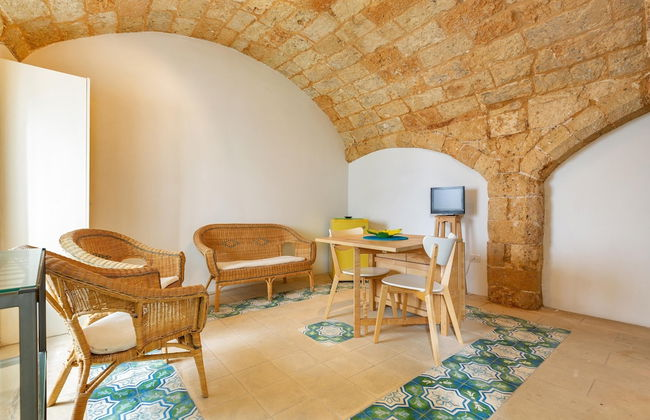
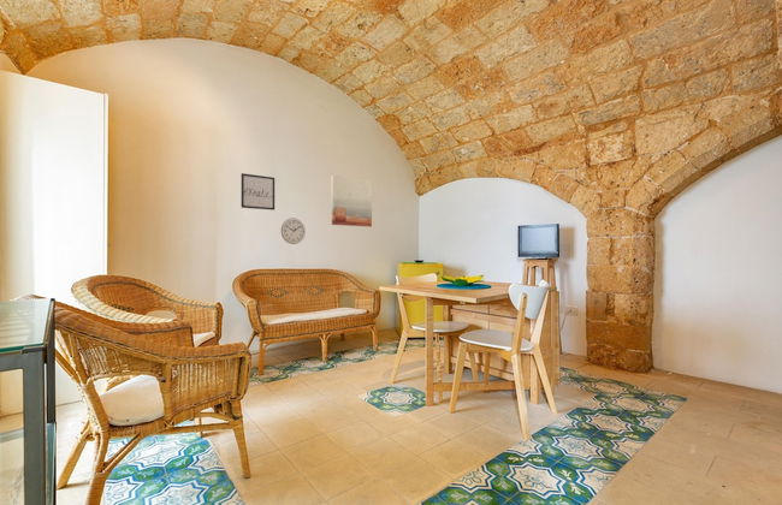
+ wall art (351, 202)
+ wall clock (294, 231)
+ wall art (257, 191)
